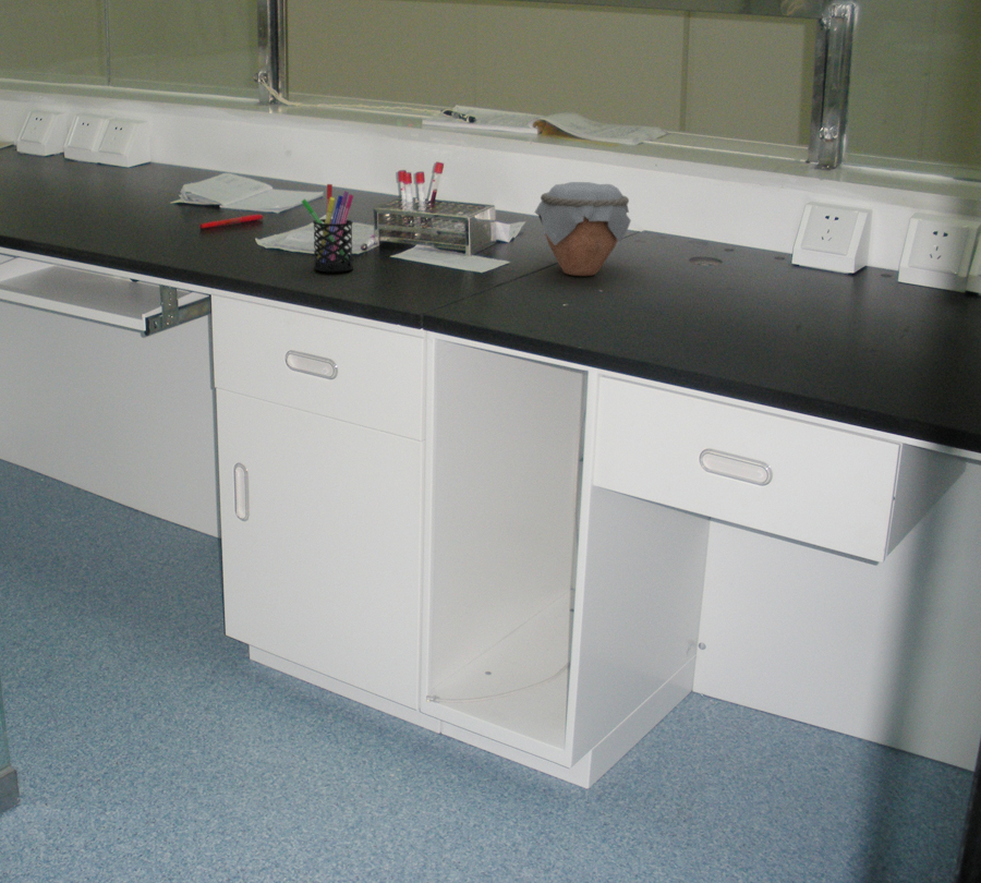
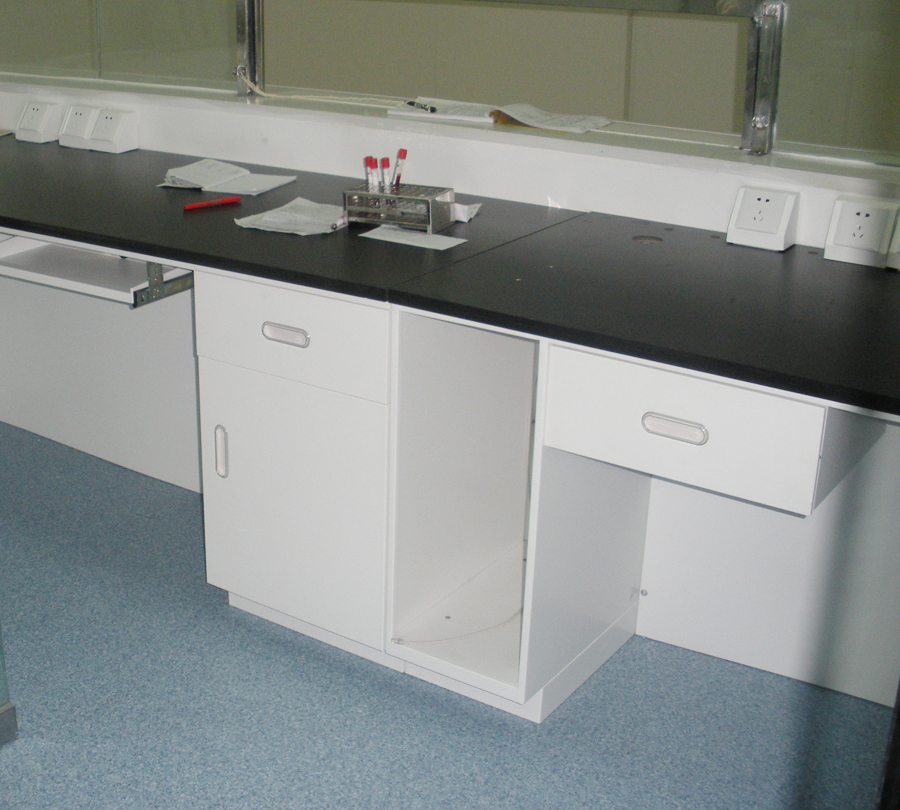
- jar (581, 229)
- pen holder (327, 227)
